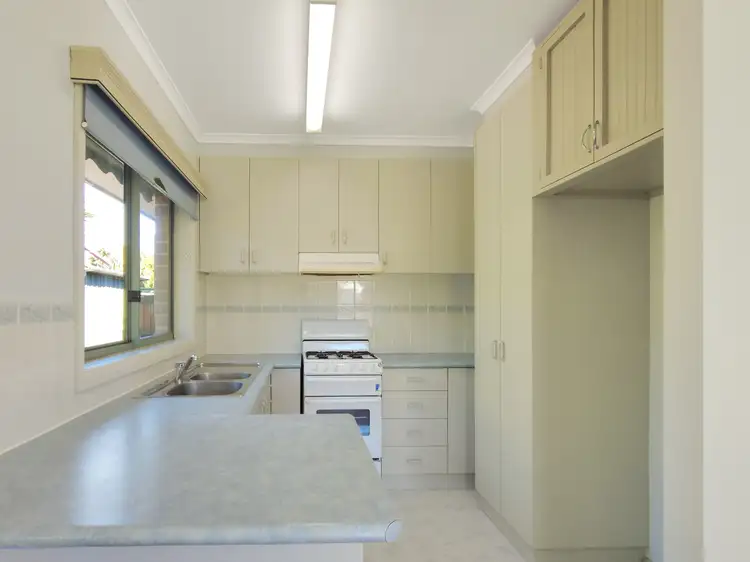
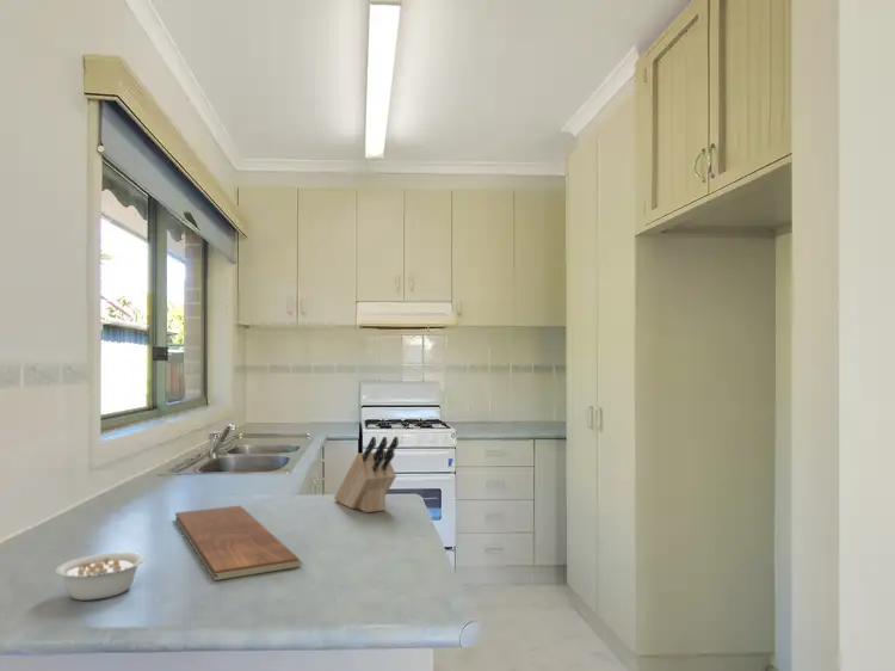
+ knife block (366, 469)
+ legume (104, 573)
+ chopping board (230, 536)
